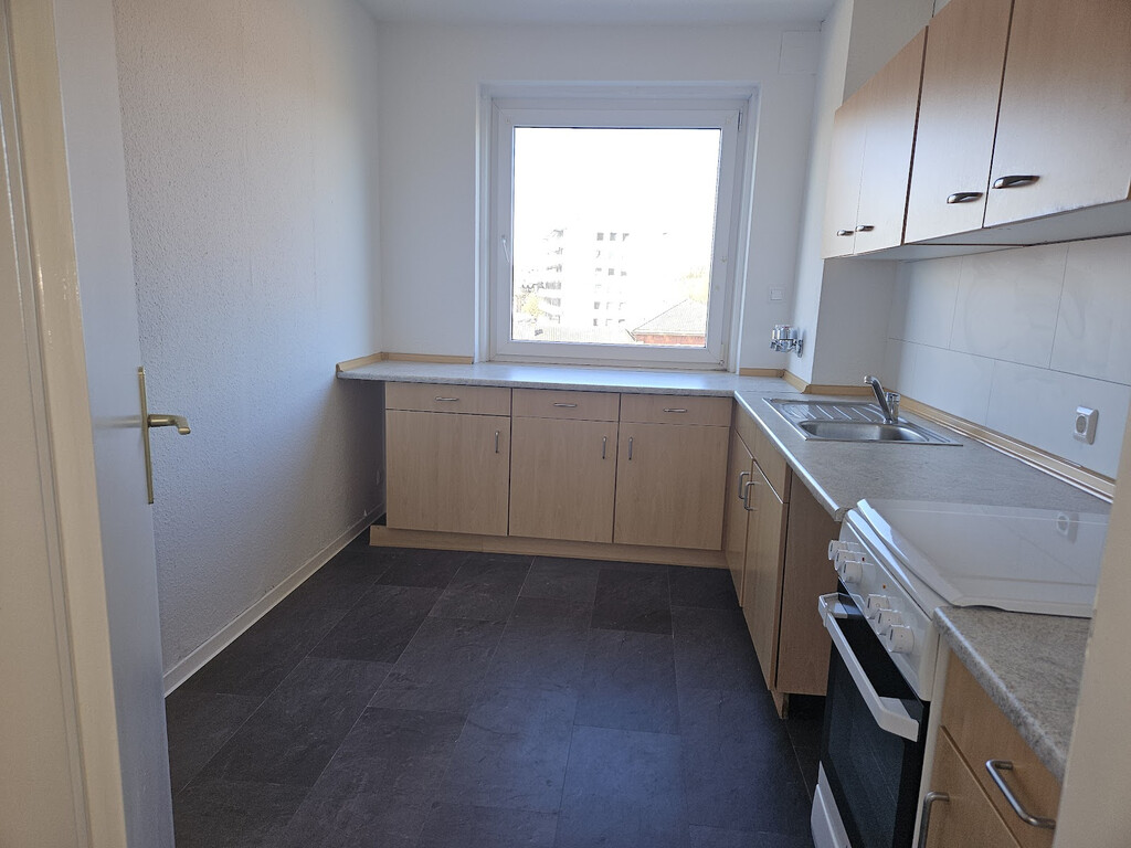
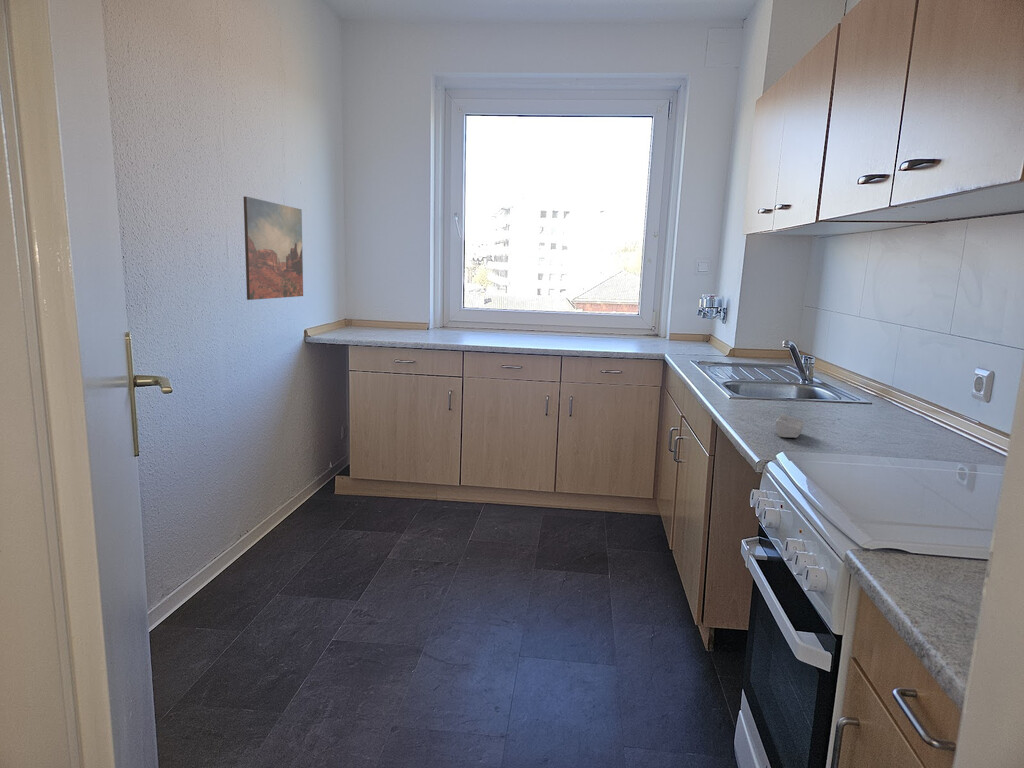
+ wall art (276, 251)
+ soap bar (788, 426)
